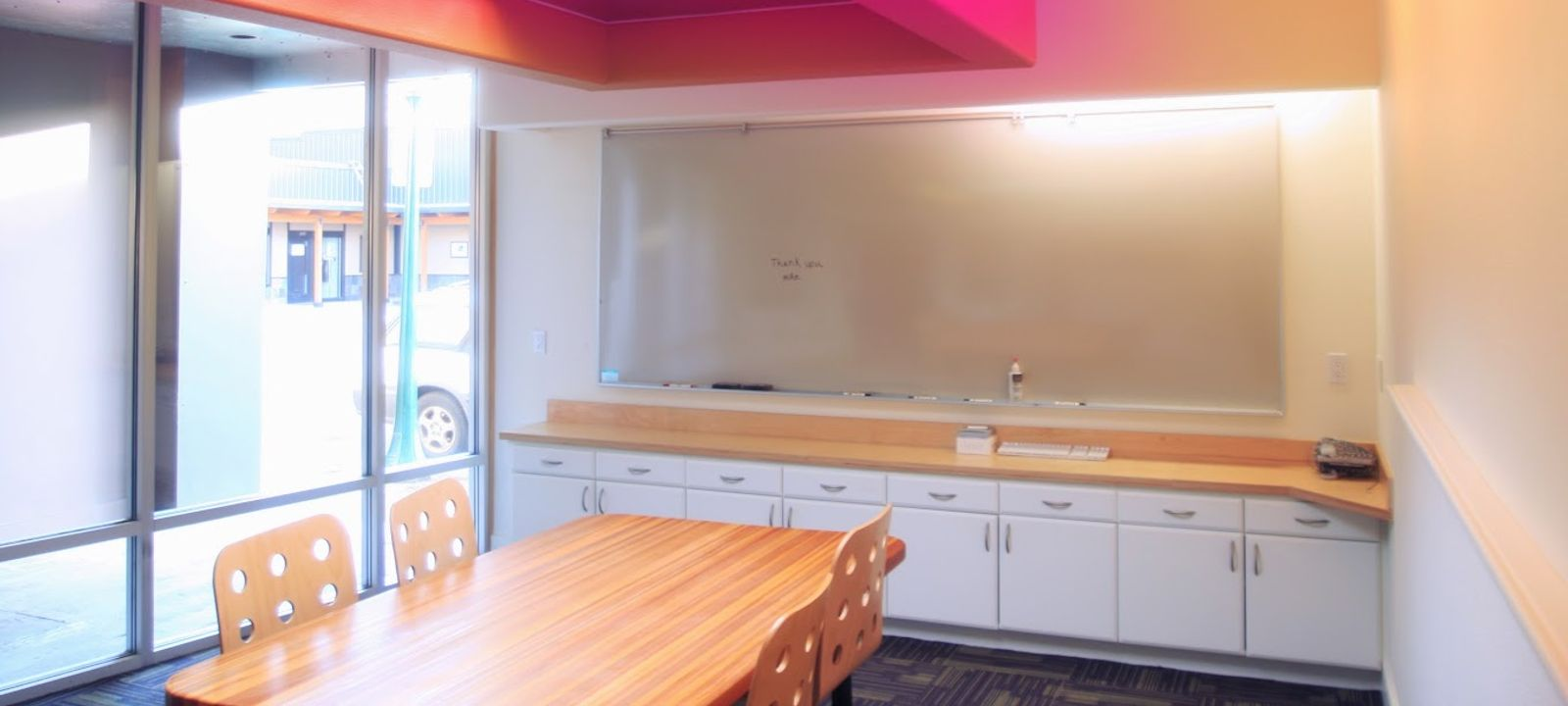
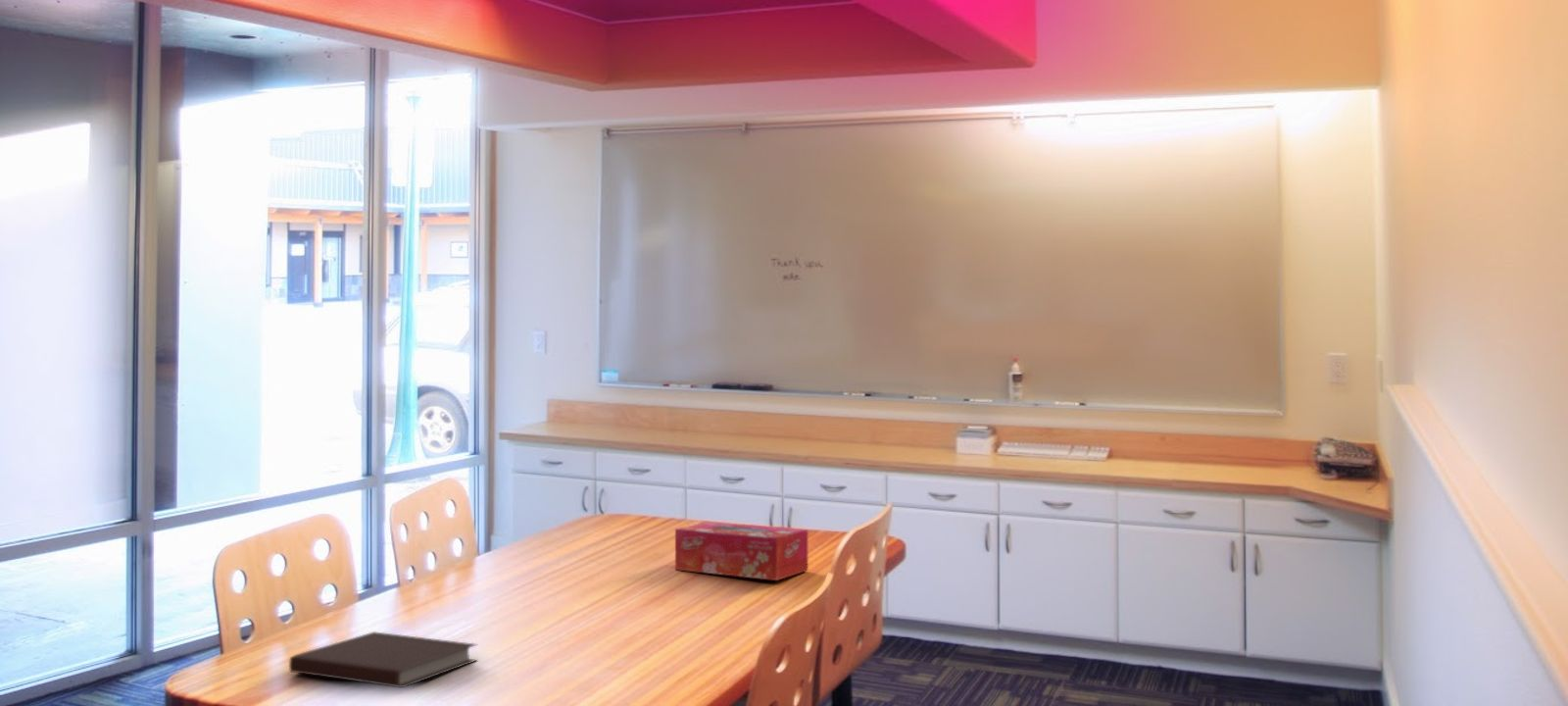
+ tissue box (741, 549)
+ notebook (385, 658)
